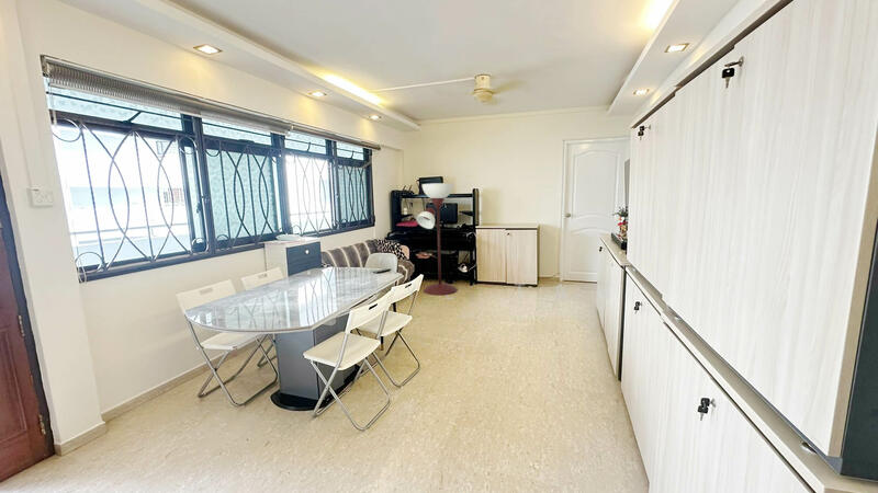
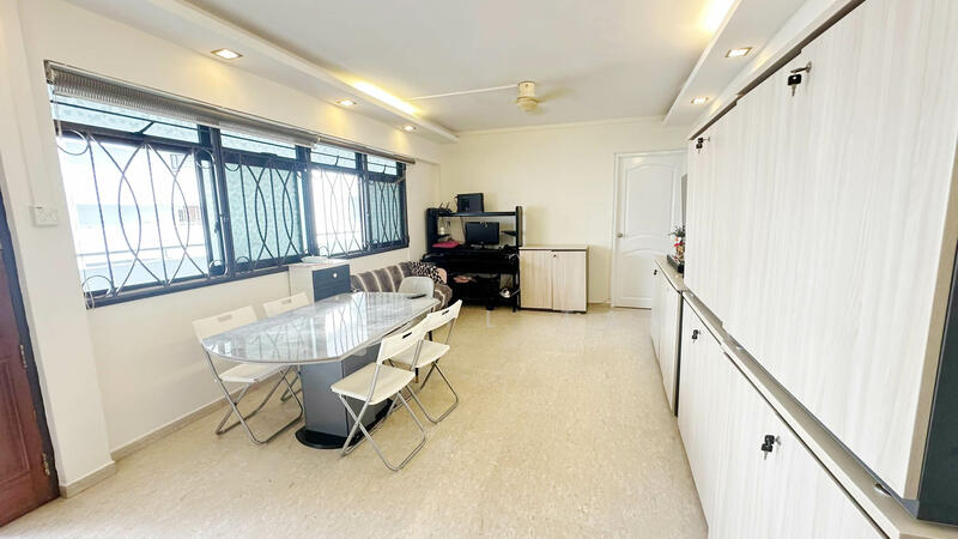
- floor lamp (438, 239)
